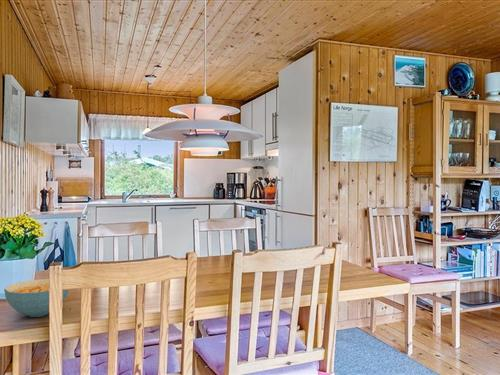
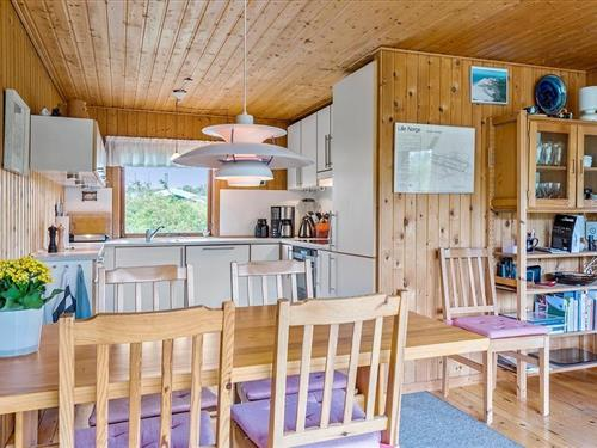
- cereal bowl (38, 299)
